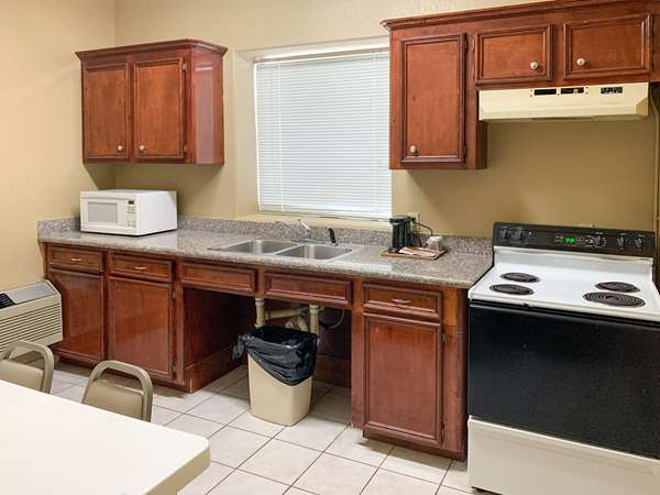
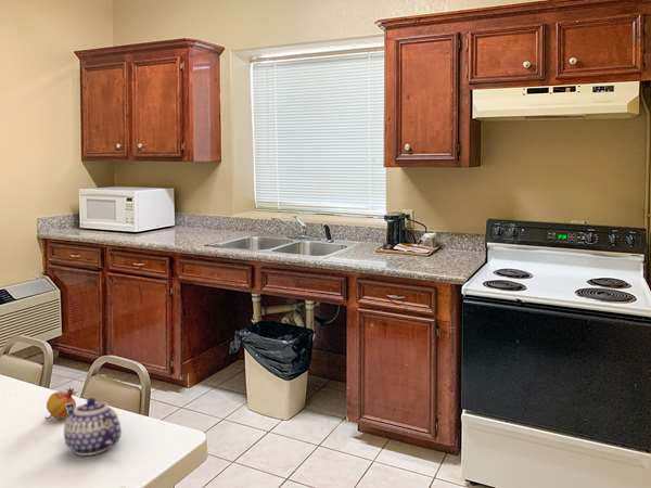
+ teapot (91, 423)
+ fruit (61, 402)
